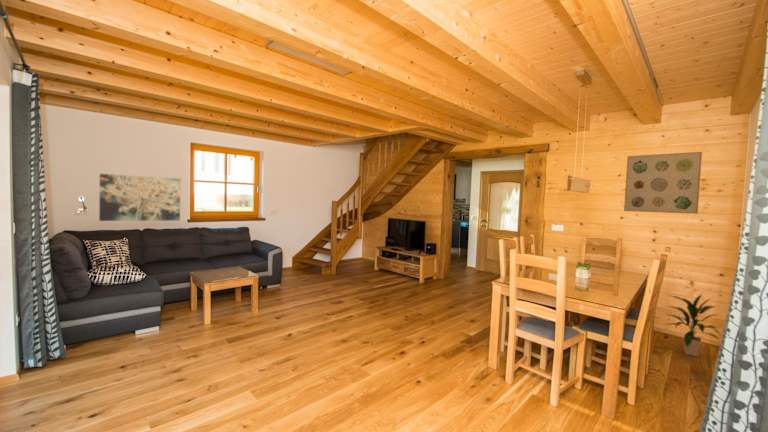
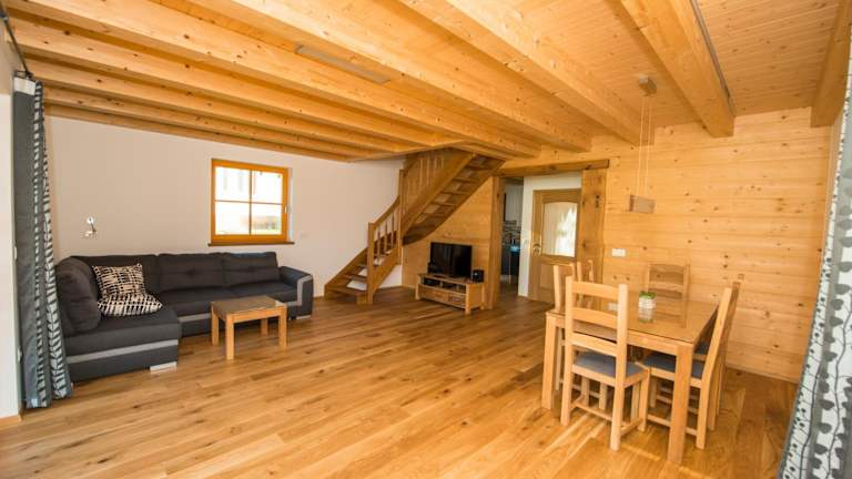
- indoor plant (692, 323)
- wall art (142, 198)
- wall art (660, 183)
